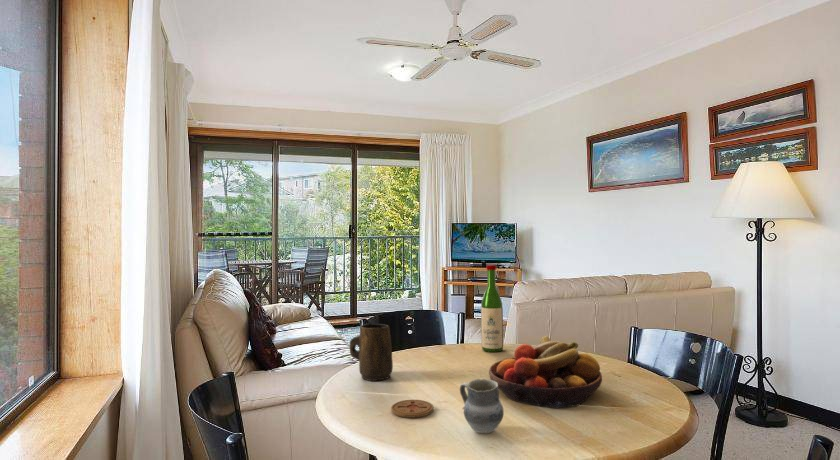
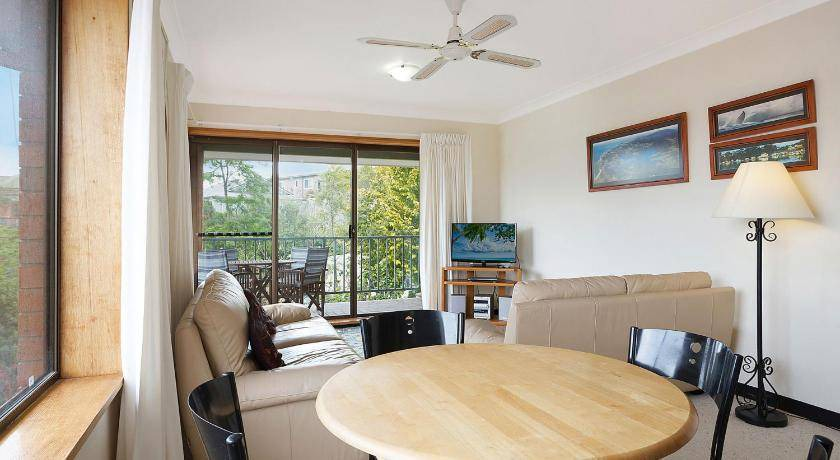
- fruit bowl (543, 365)
- mug (373, 351)
- coaster (412, 408)
- wine bottle (491, 307)
- cup (480, 405)
